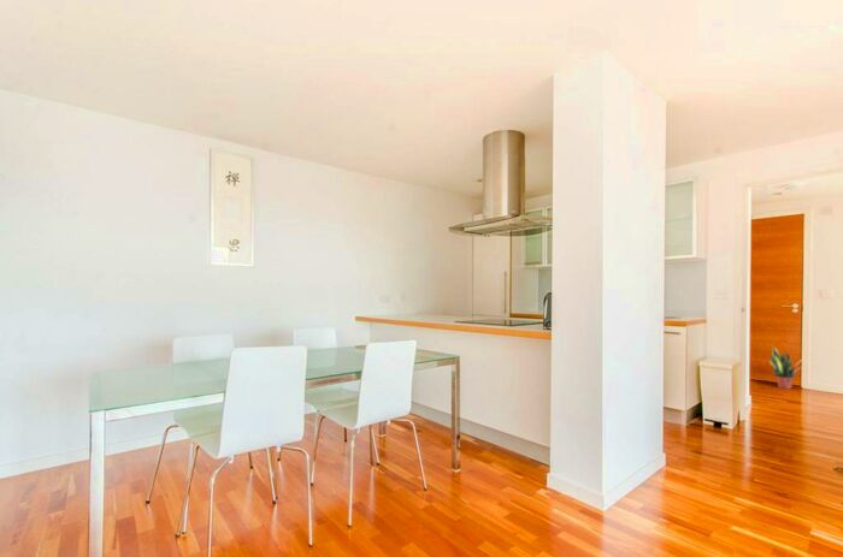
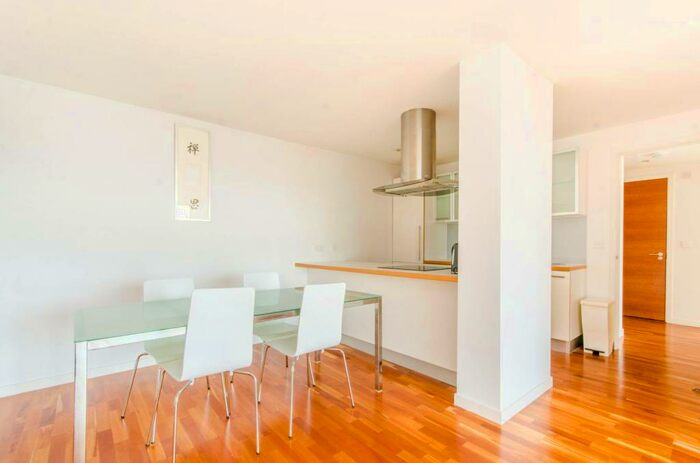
- potted plant (784, 367)
